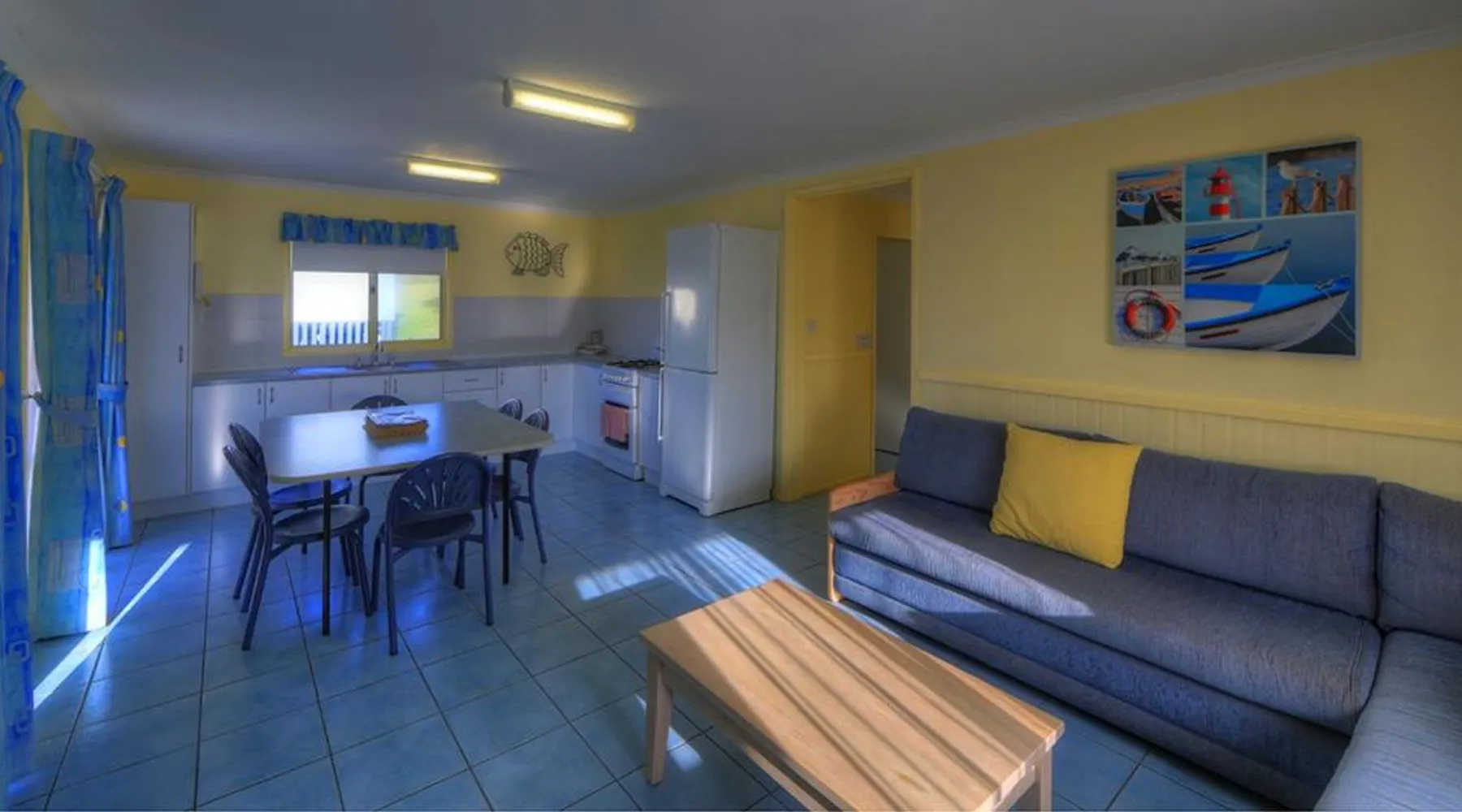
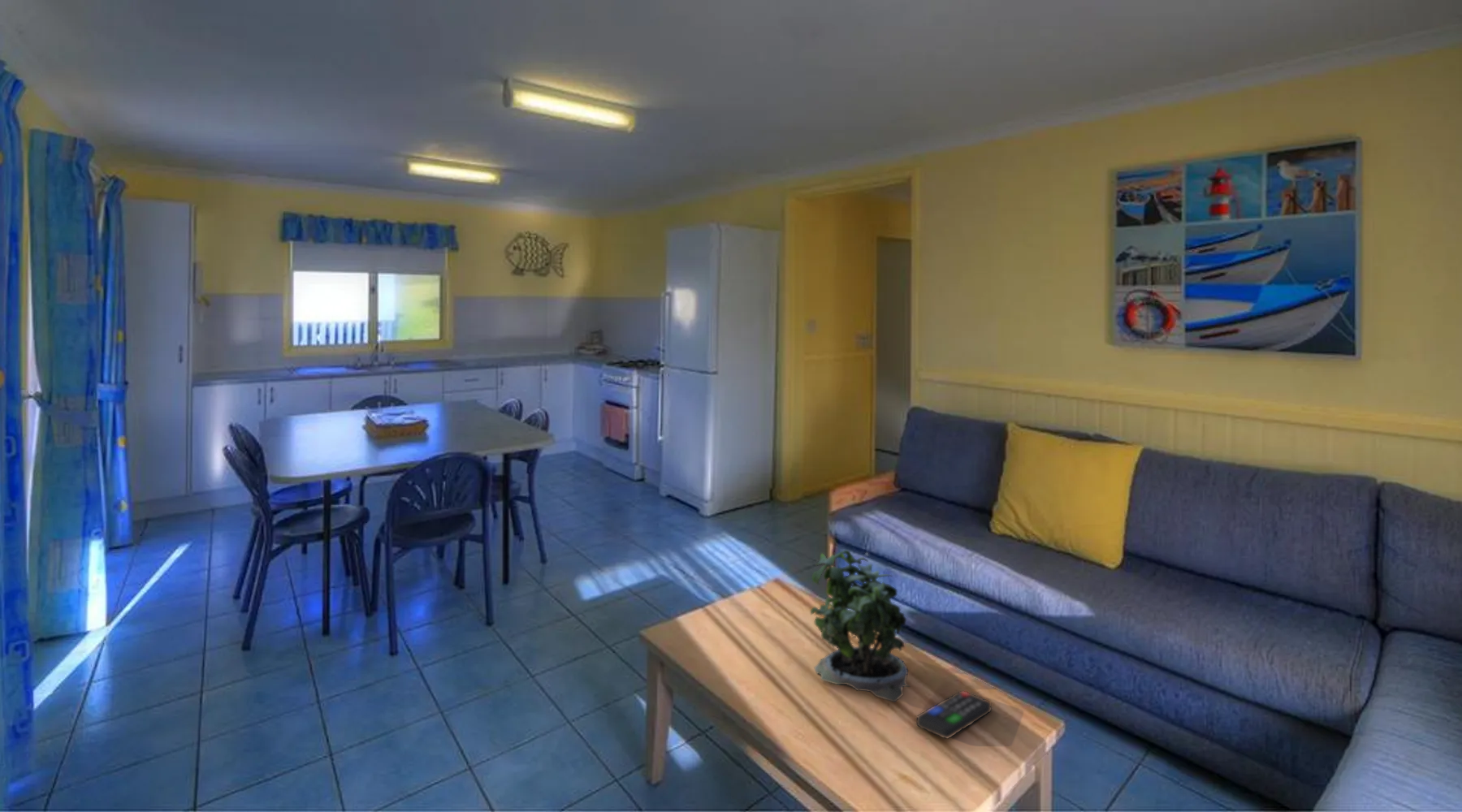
+ potted plant (859, 611)
+ remote control (954, 712)
